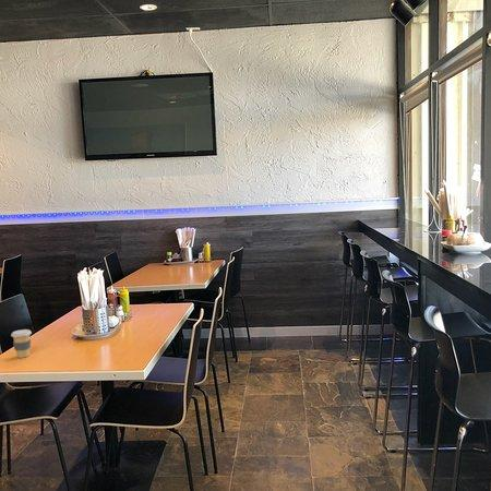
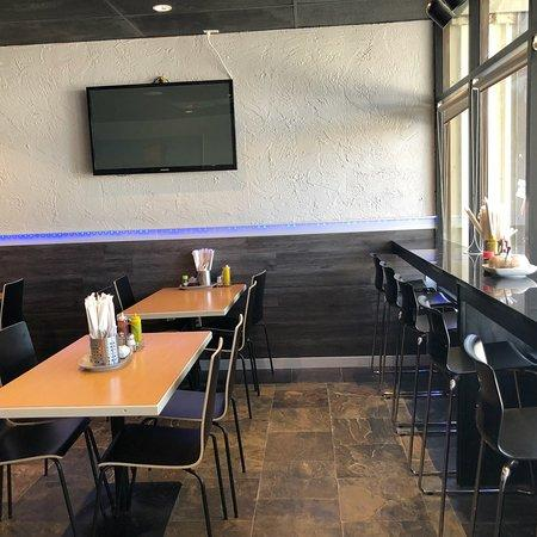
- coffee cup (22, 344)
